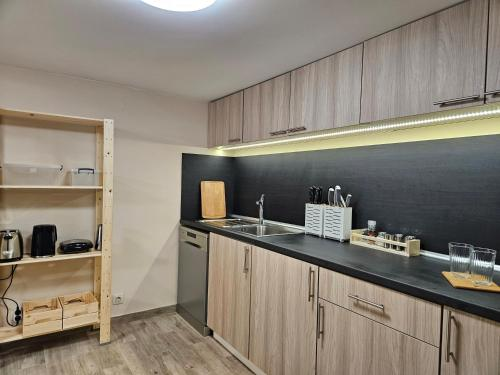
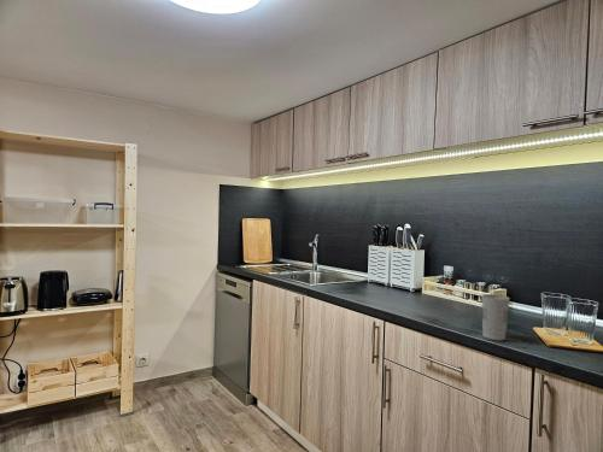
+ cup (494, 317)
